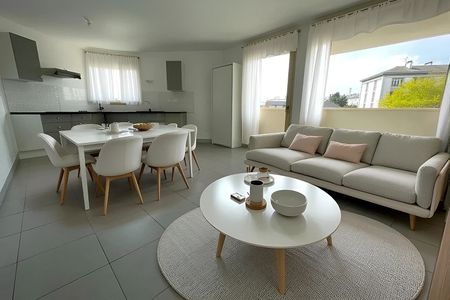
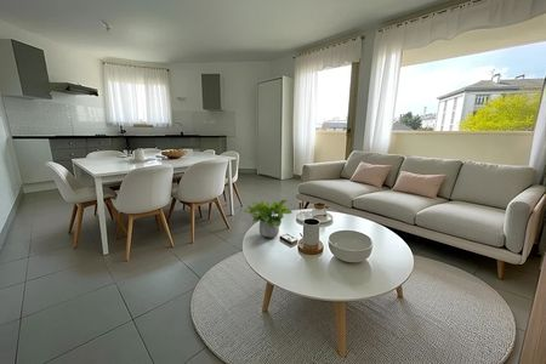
+ potted plant (267, 217)
